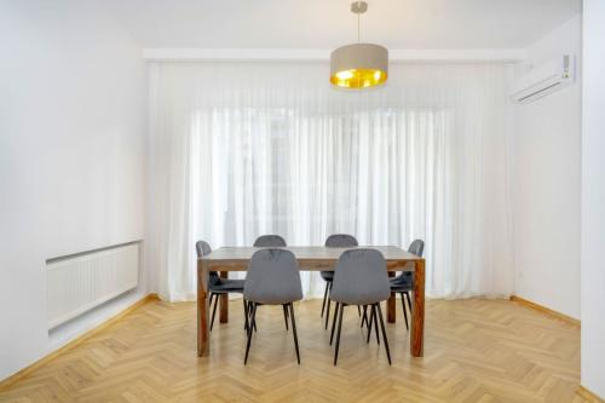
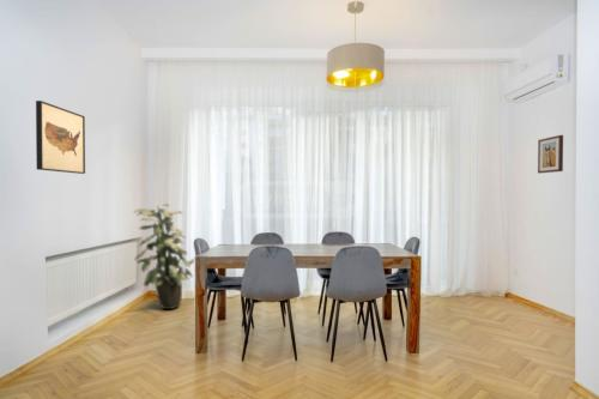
+ wall art (550, 155)
+ wall art (62, 140)
+ indoor plant (164, 255)
